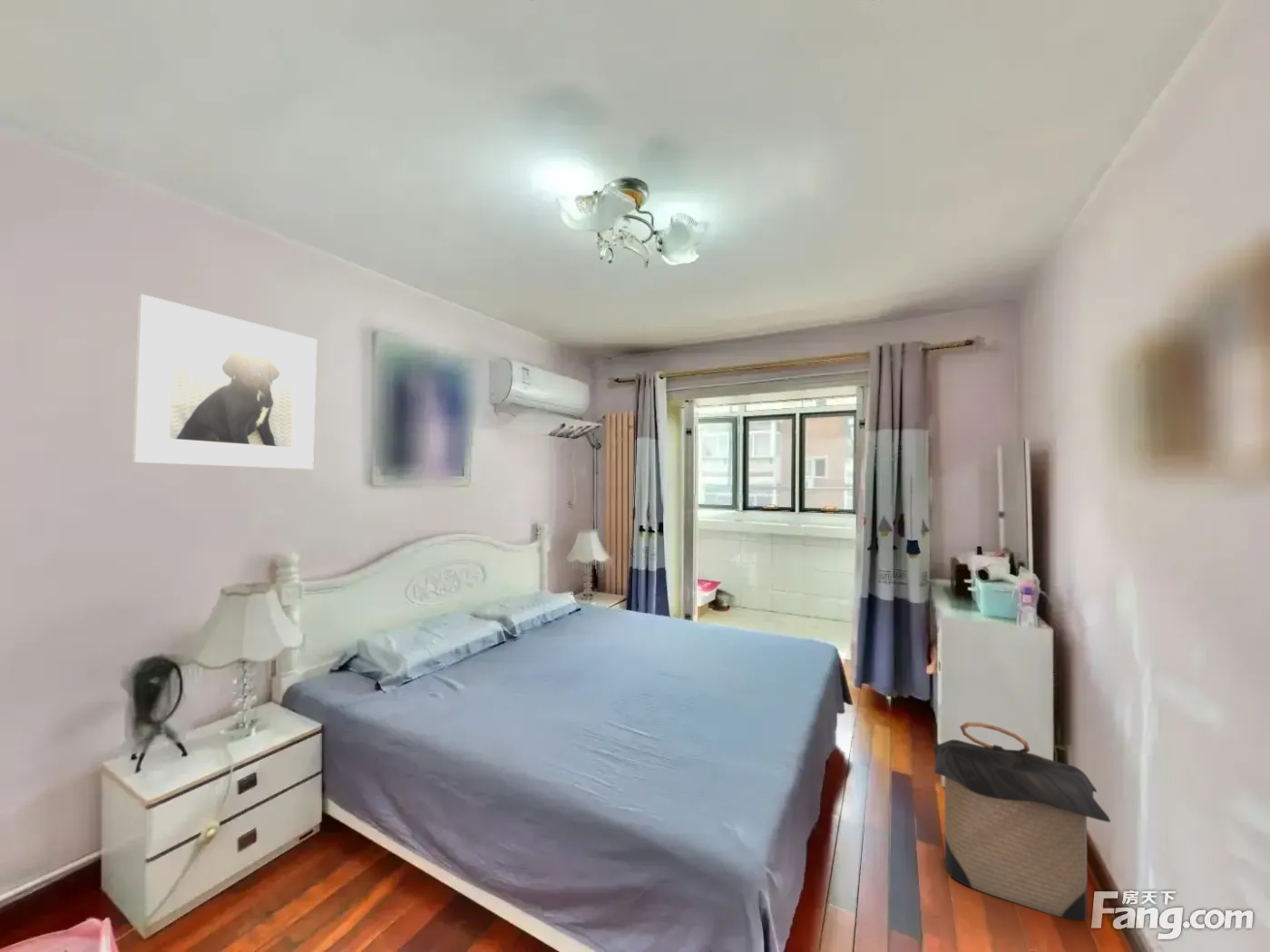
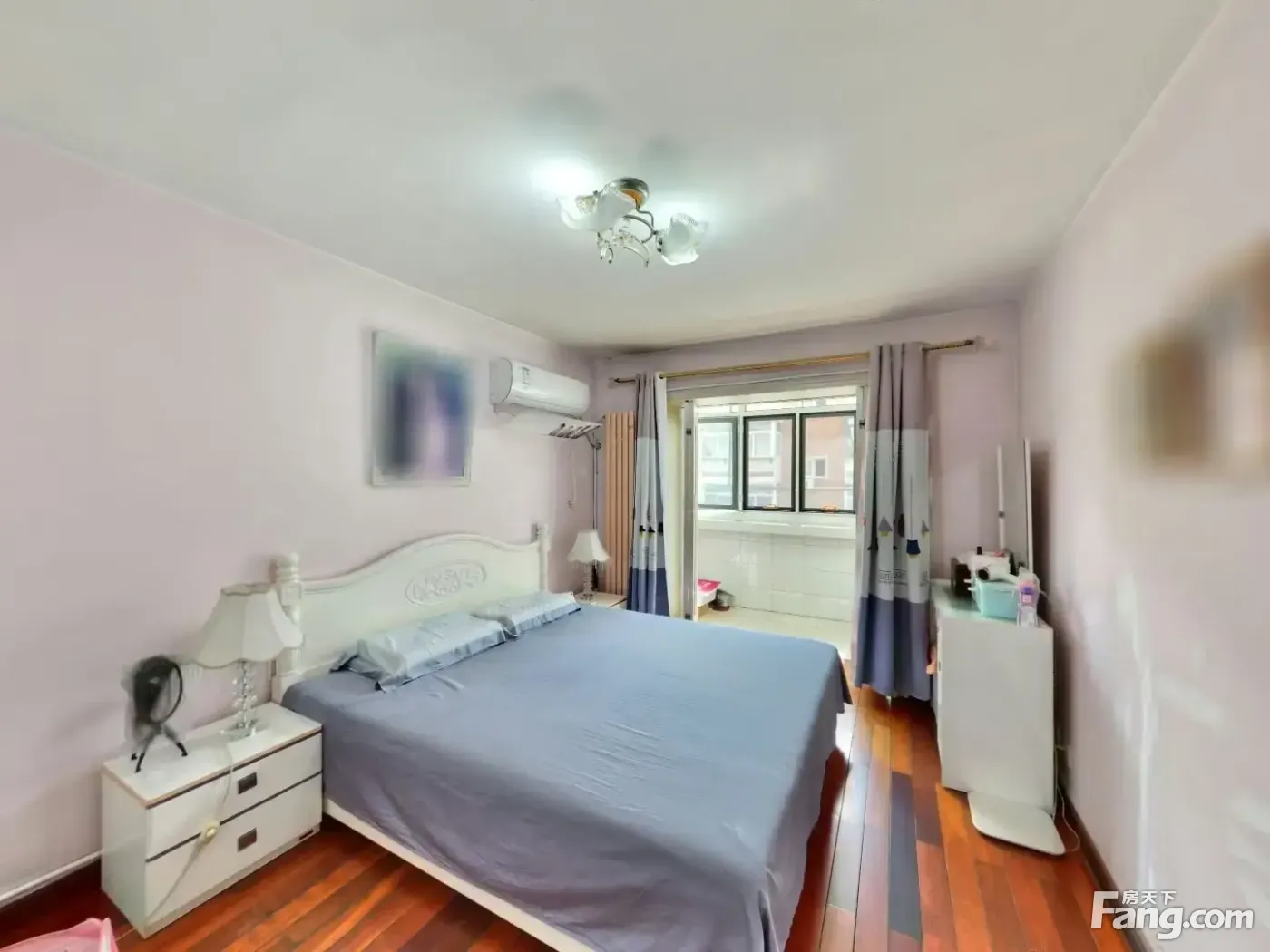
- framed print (237, 393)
- laundry hamper (1013, 801)
